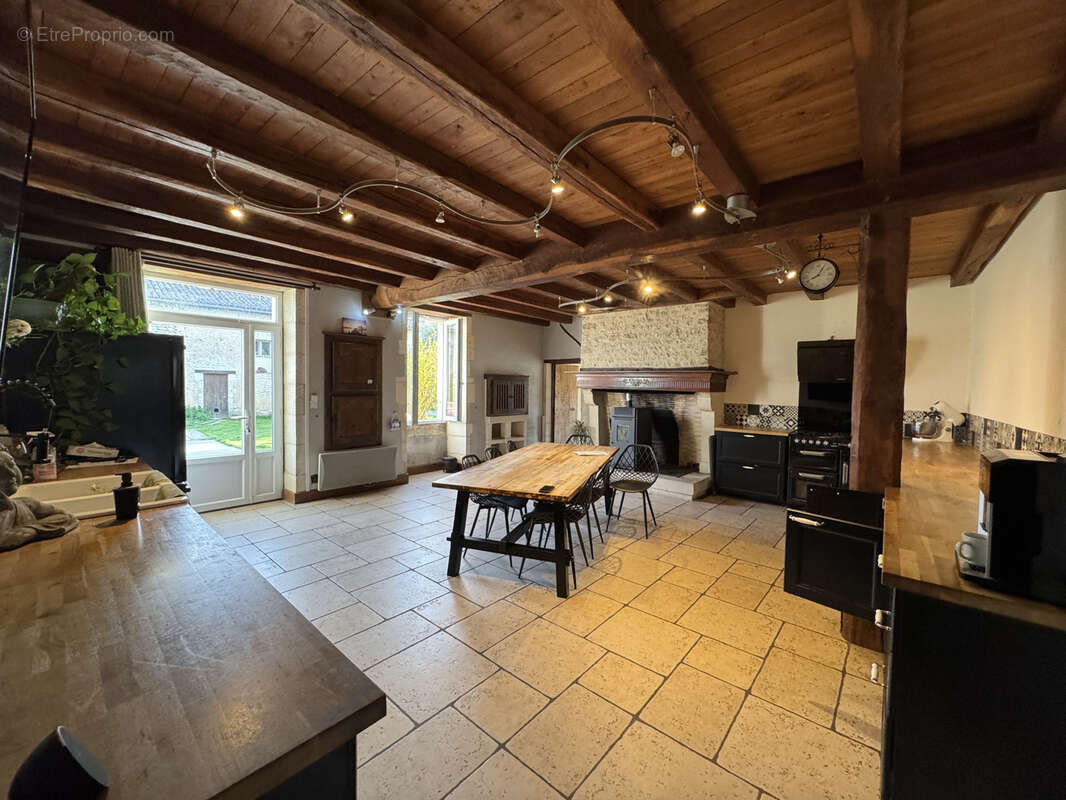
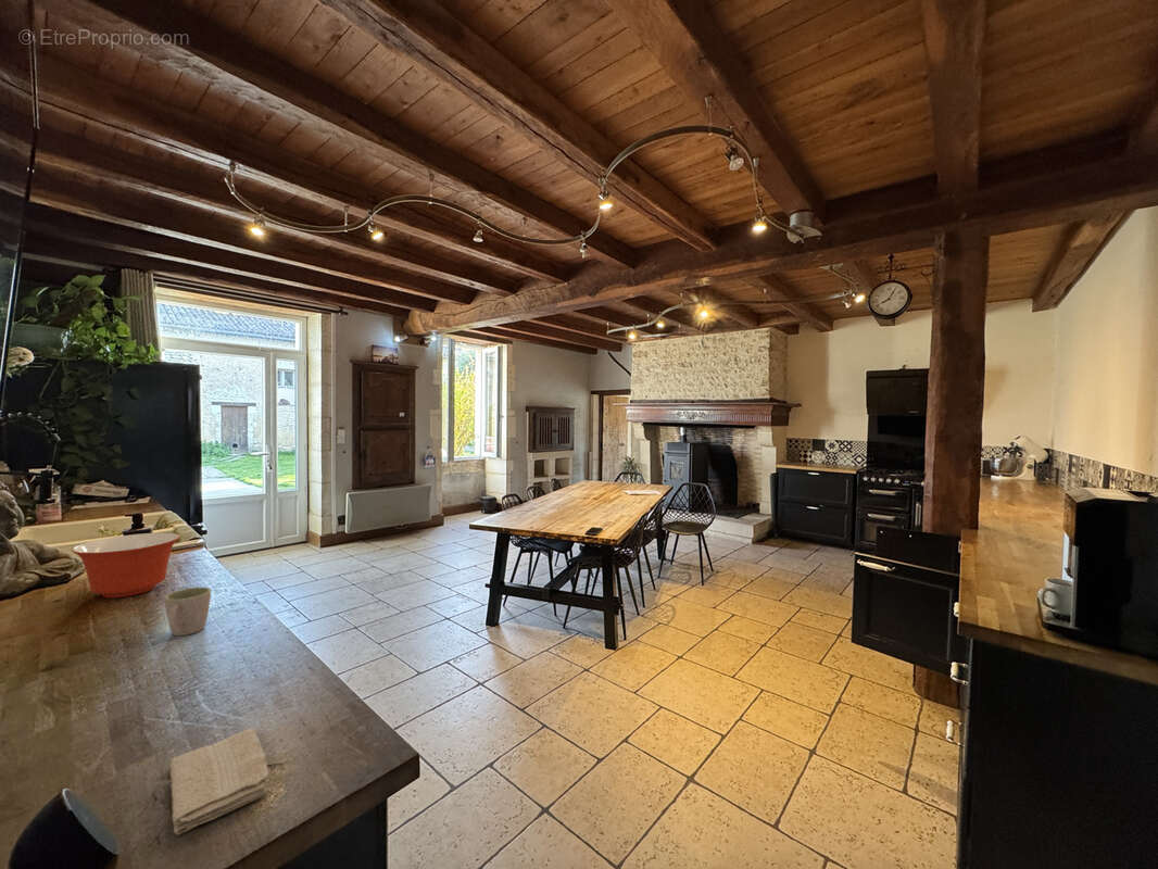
+ washcloth (218, 772)
+ mug (185, 614)
+ mixing bowl (129, 566)
